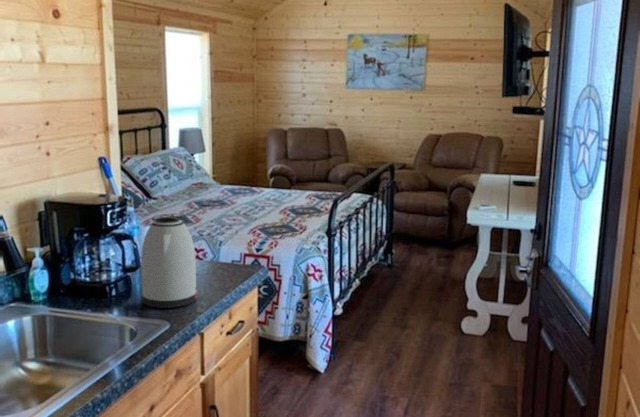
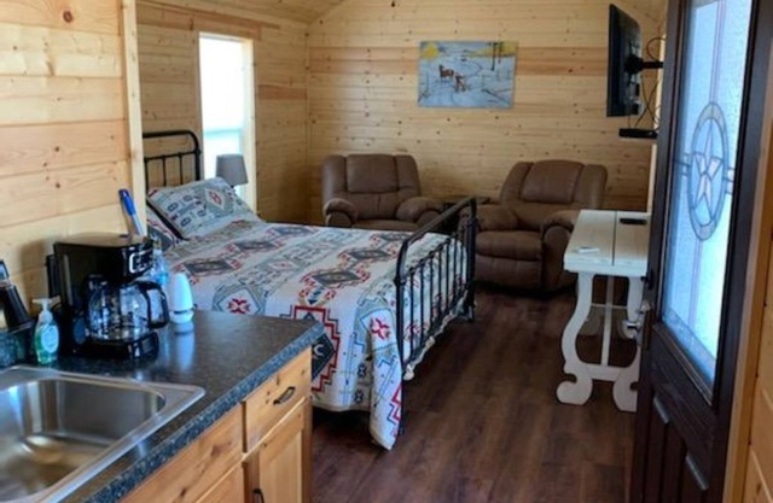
- kettle (170, 256)
